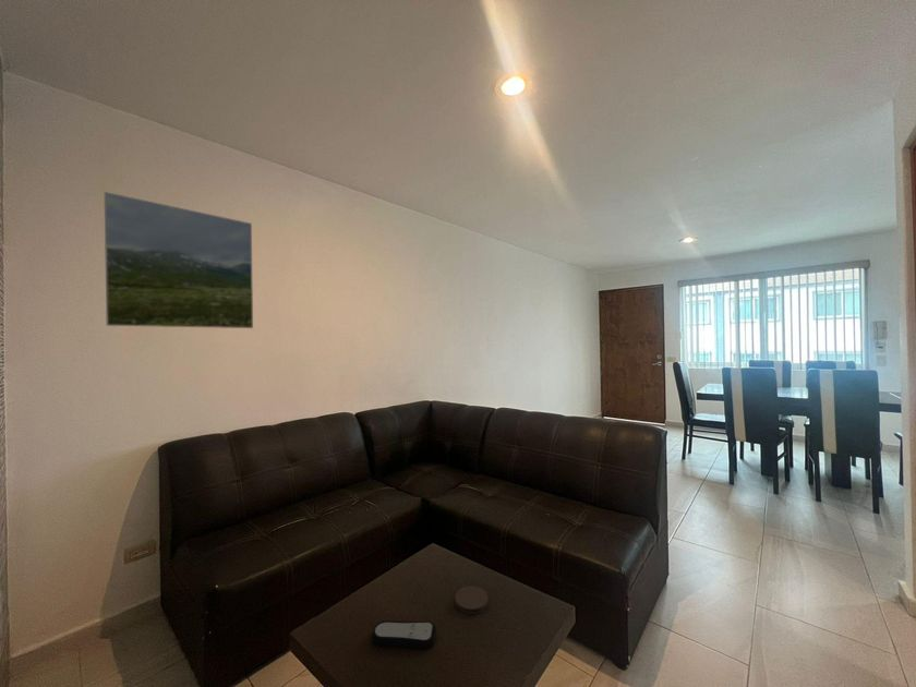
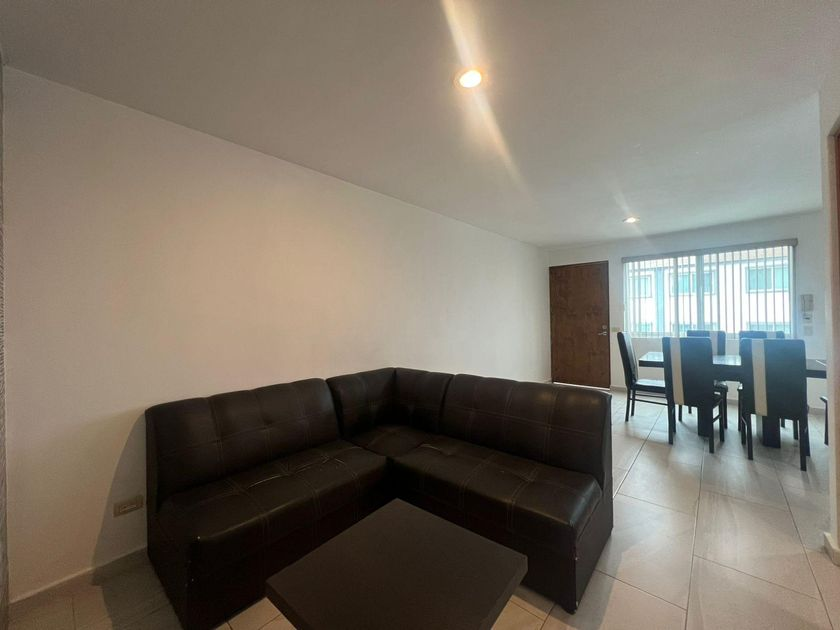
- remote control (403, 632)
- coaster (471, 599)
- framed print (186, 268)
